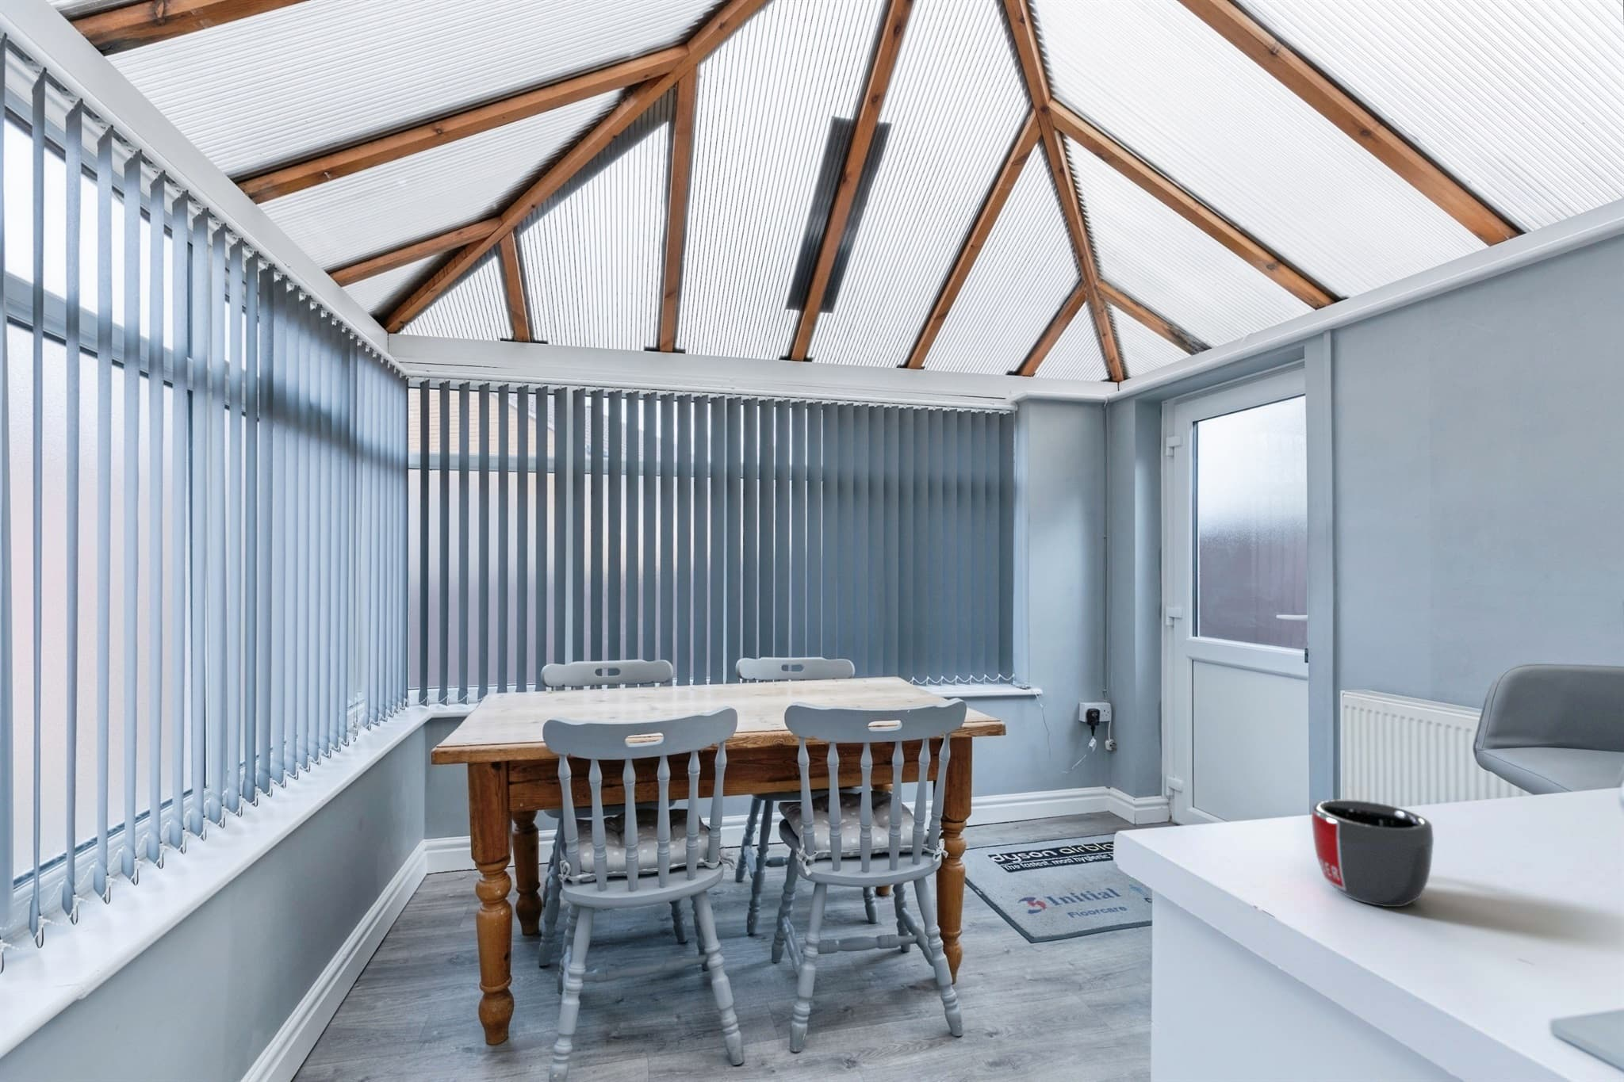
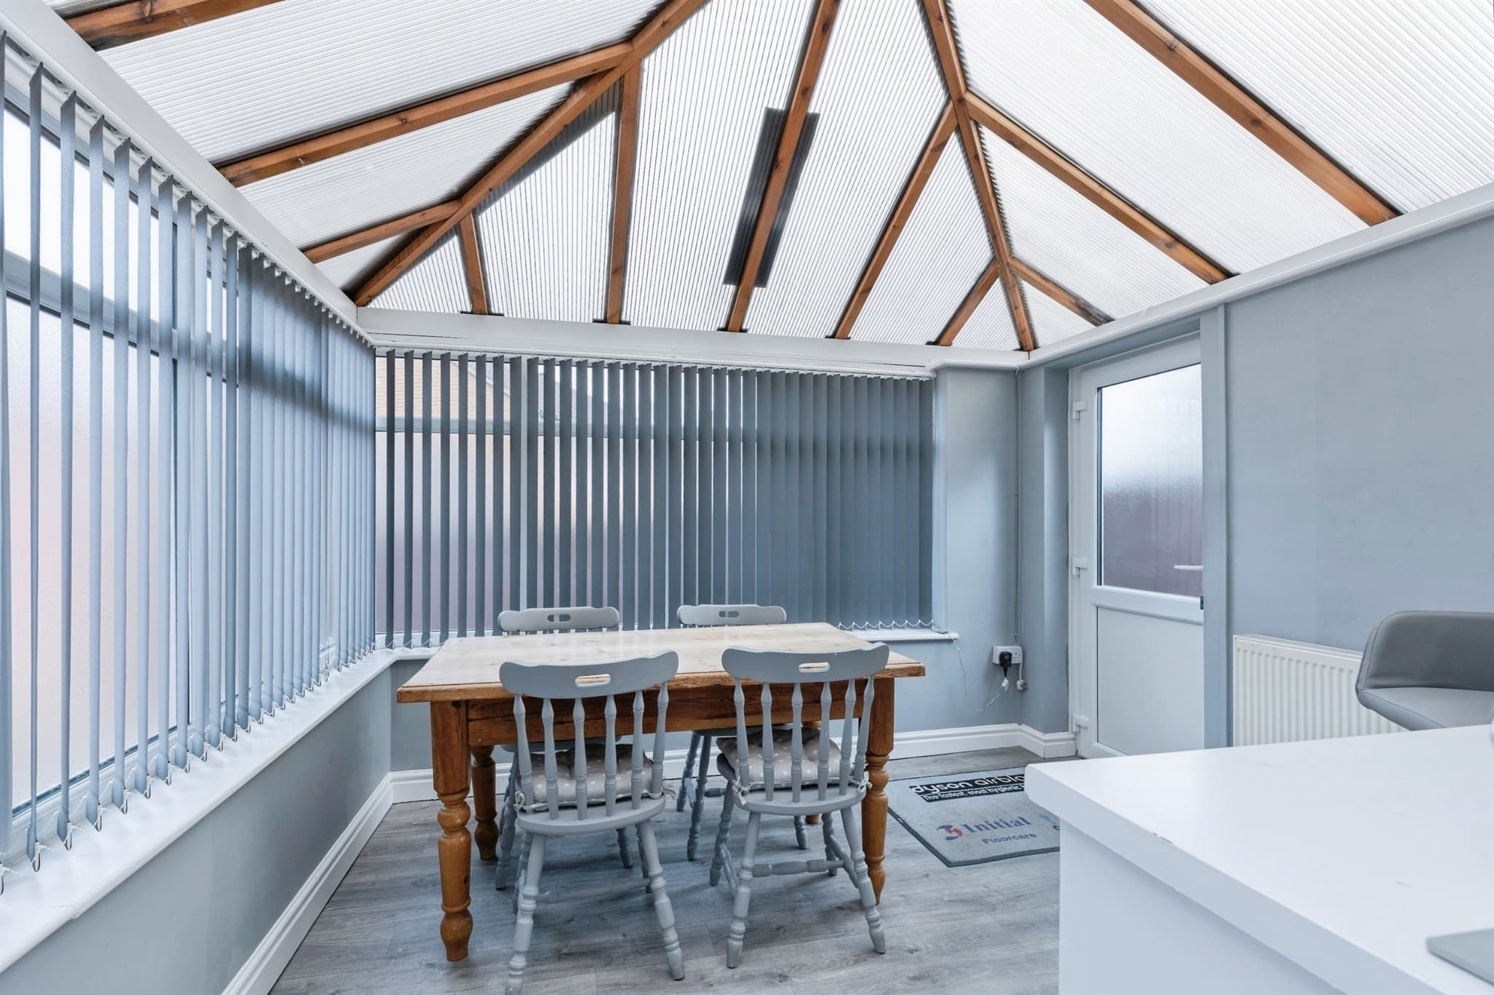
- mug (1361, 847)
